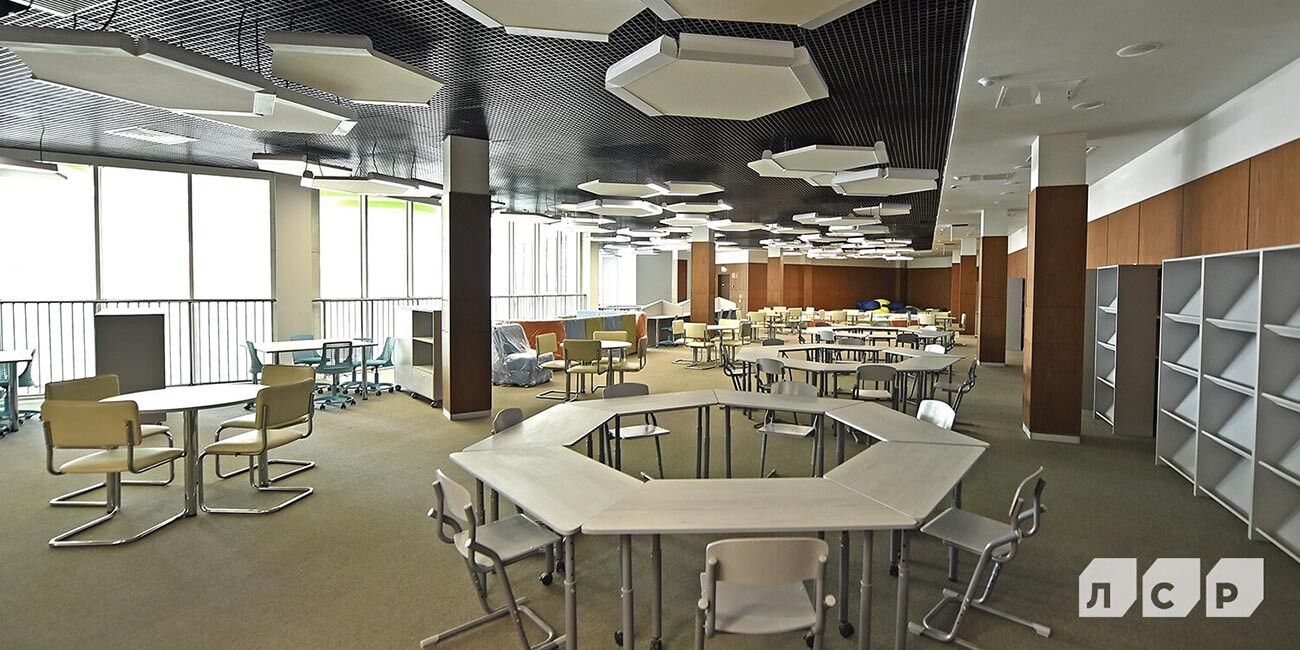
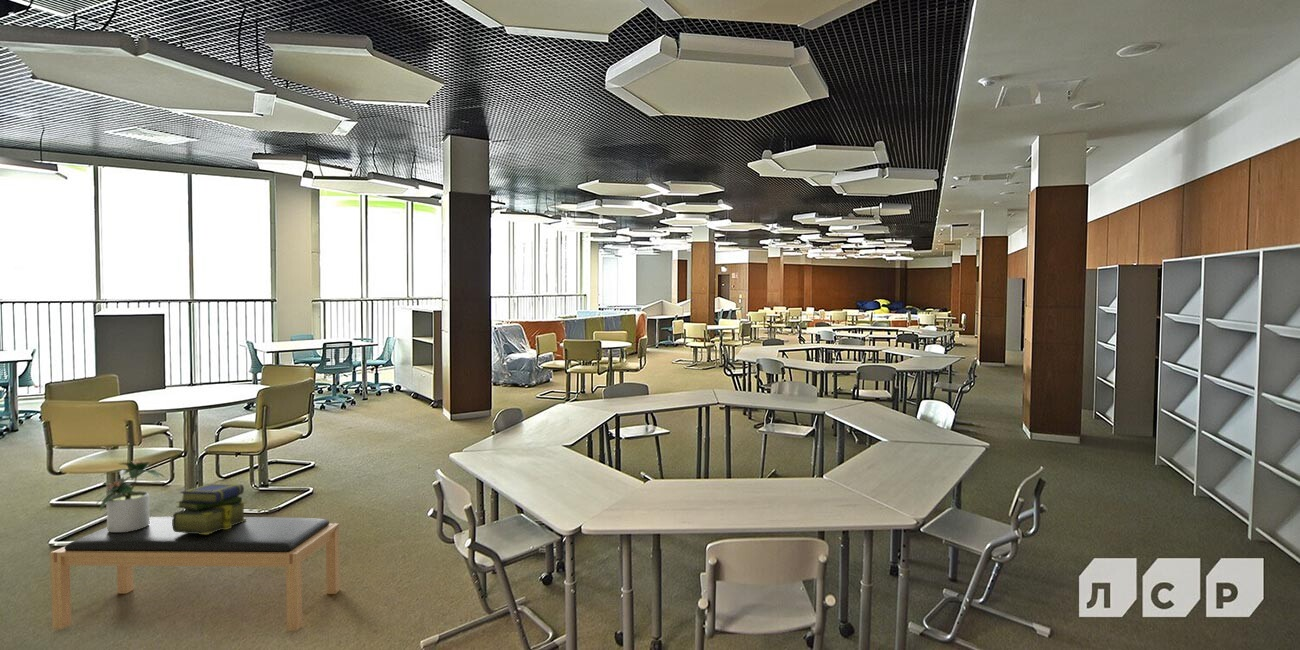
+ potted plant (132, 492)
+ stack of books (210, 506)
+ bench (204, 565)
